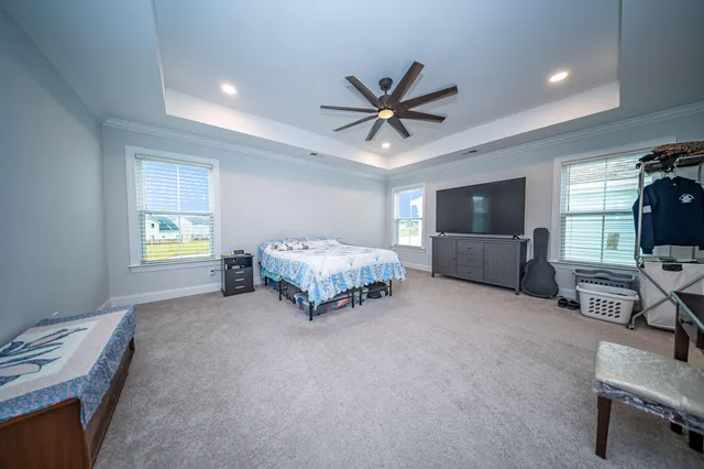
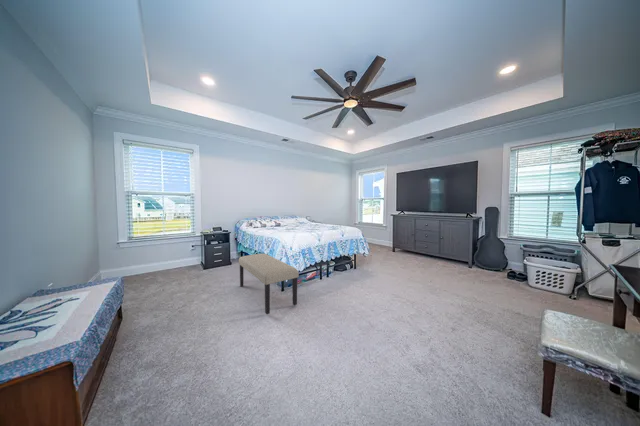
+ bench (265, 277)
